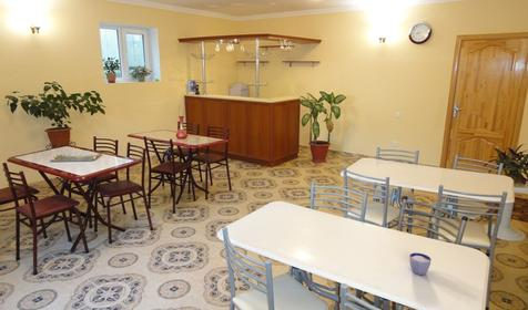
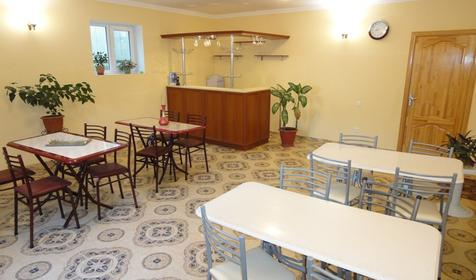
- cup (419, 262)
